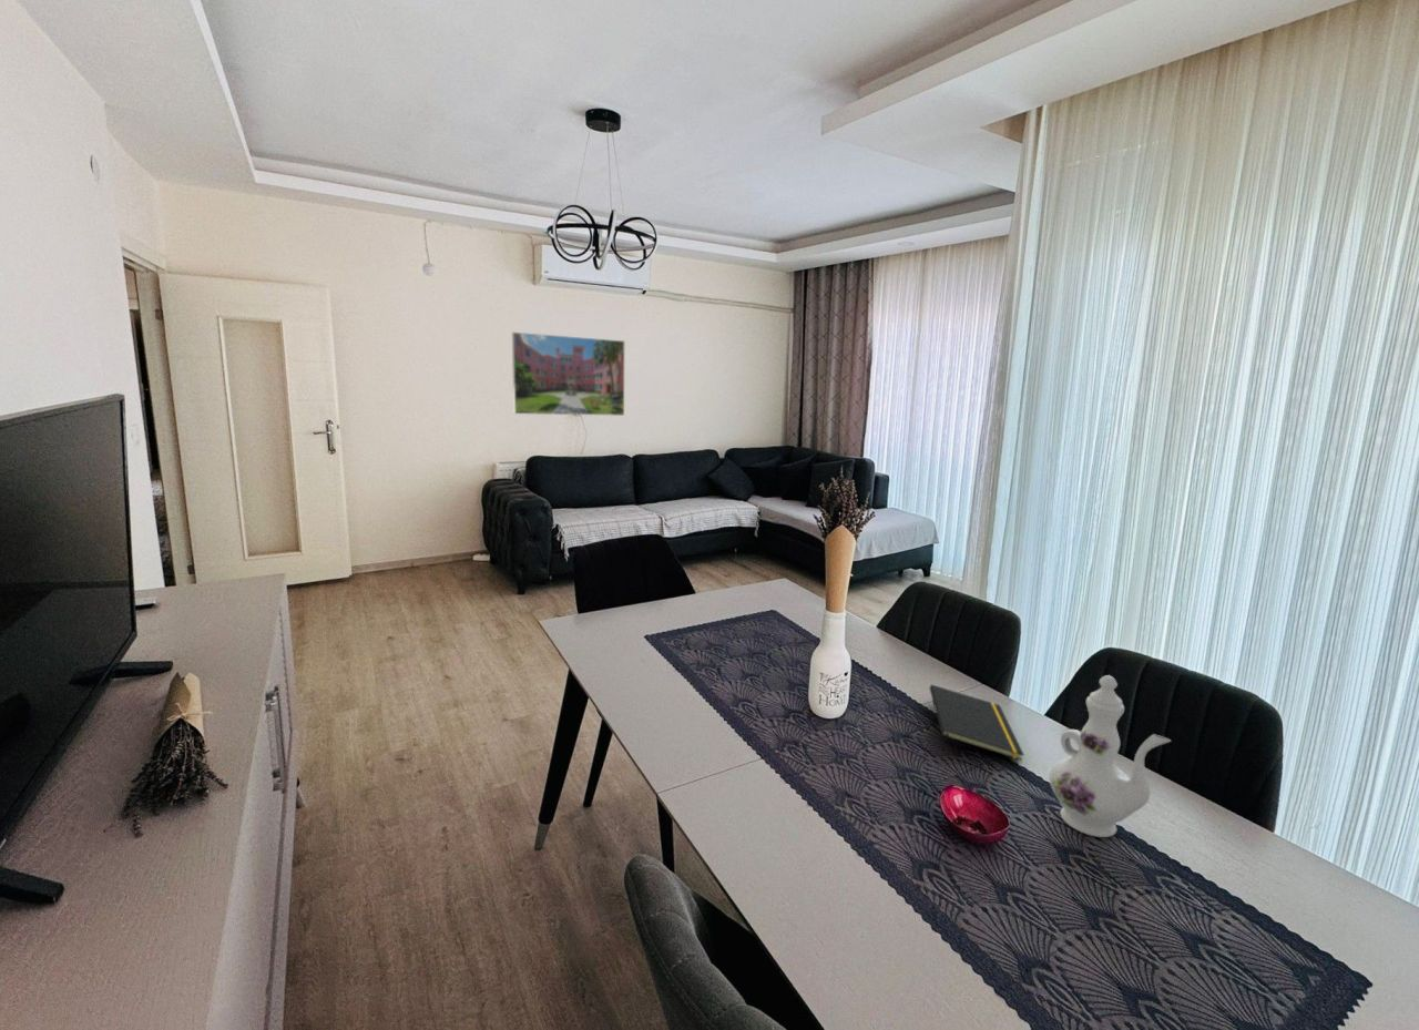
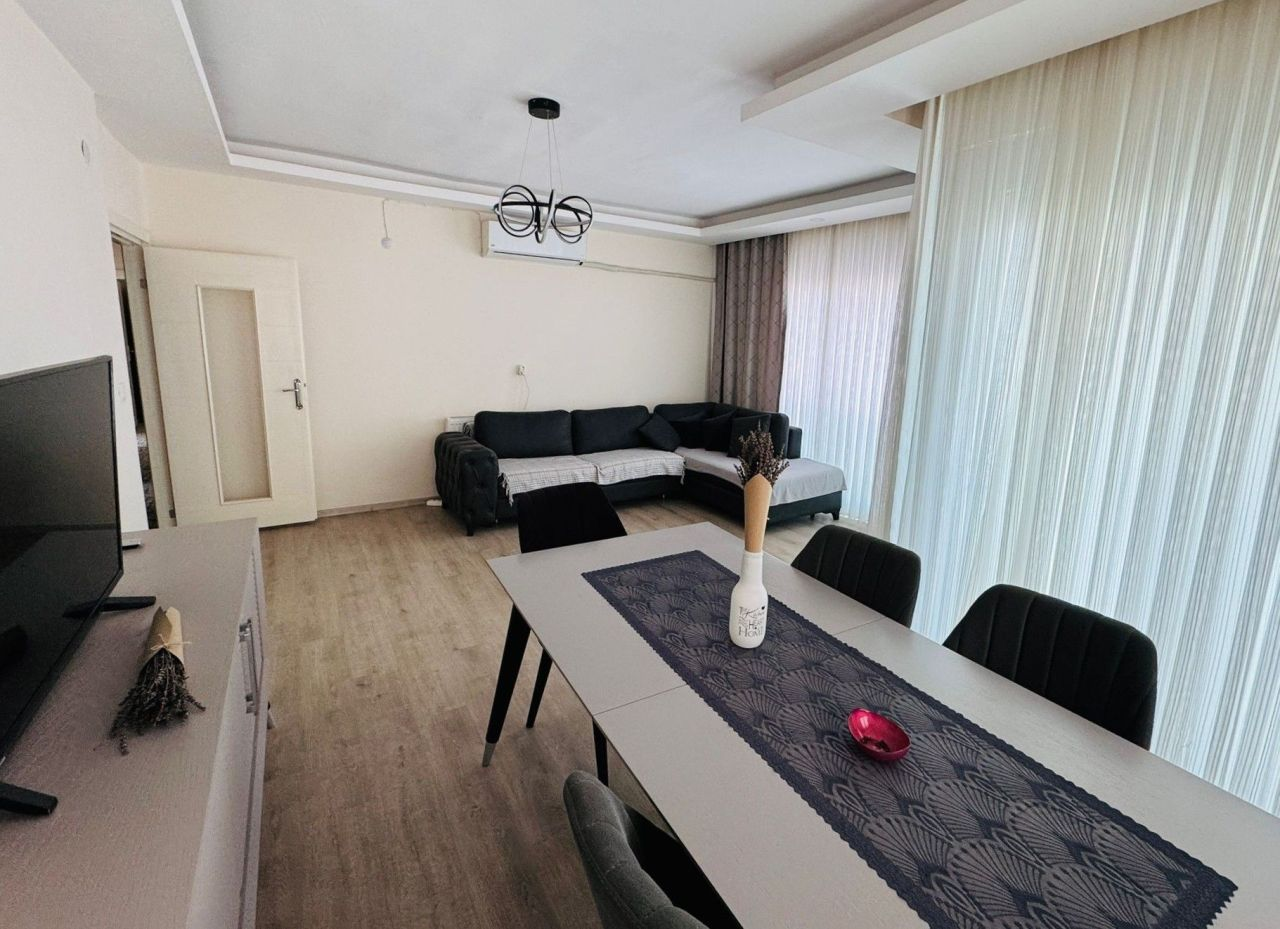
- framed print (571, 376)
- chinaware (1109, 755)
- notepad (972, 718)
